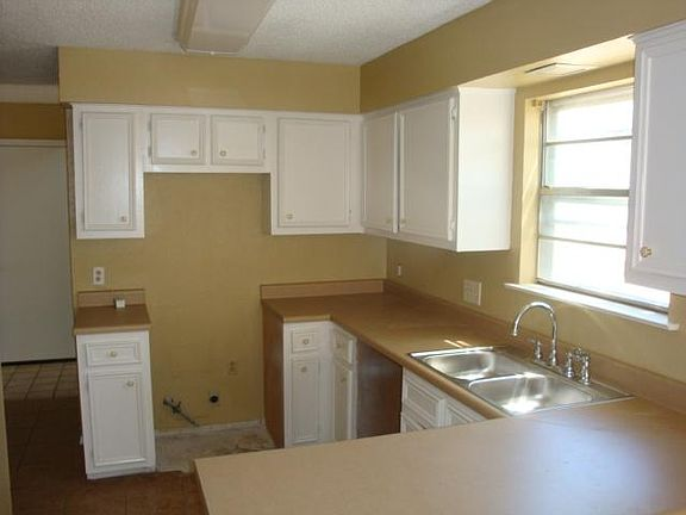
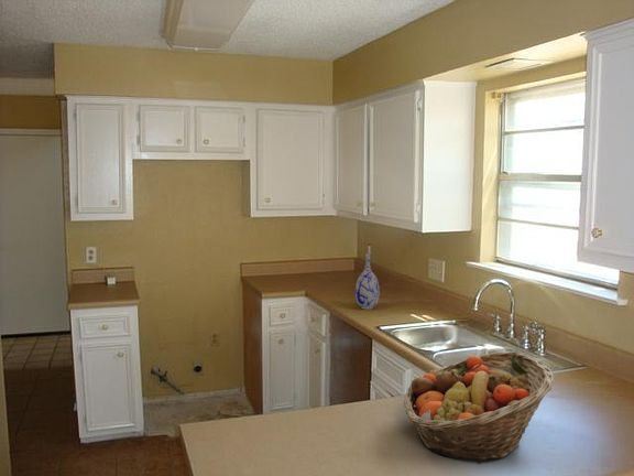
+ fruit basket (474, 399)
+ vase (367, 280)
